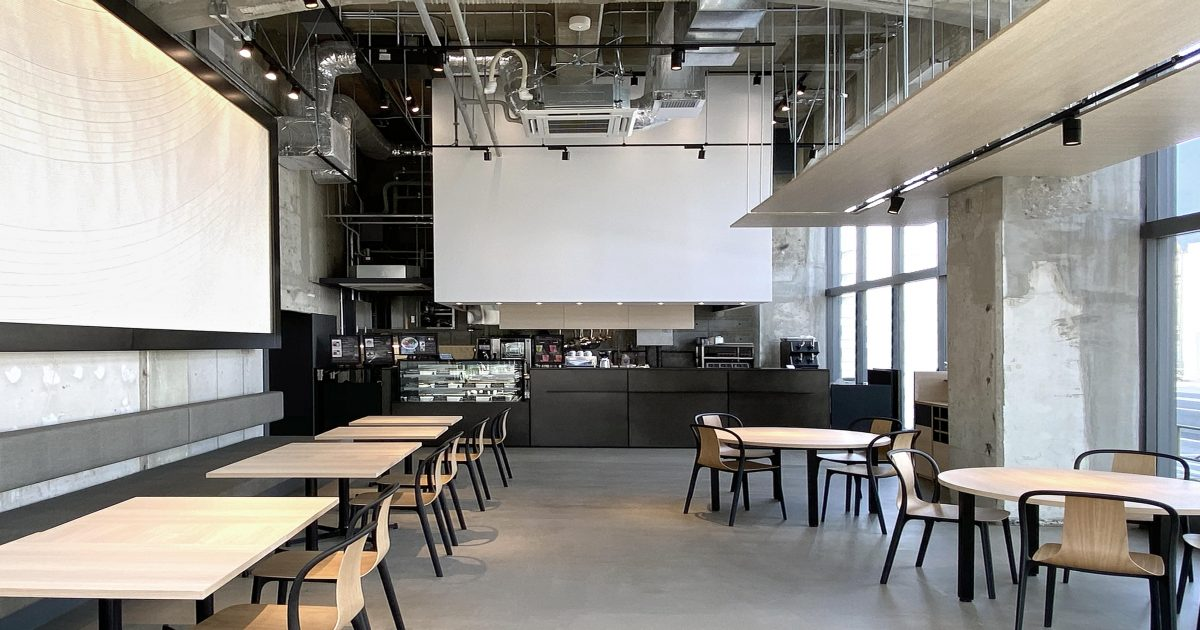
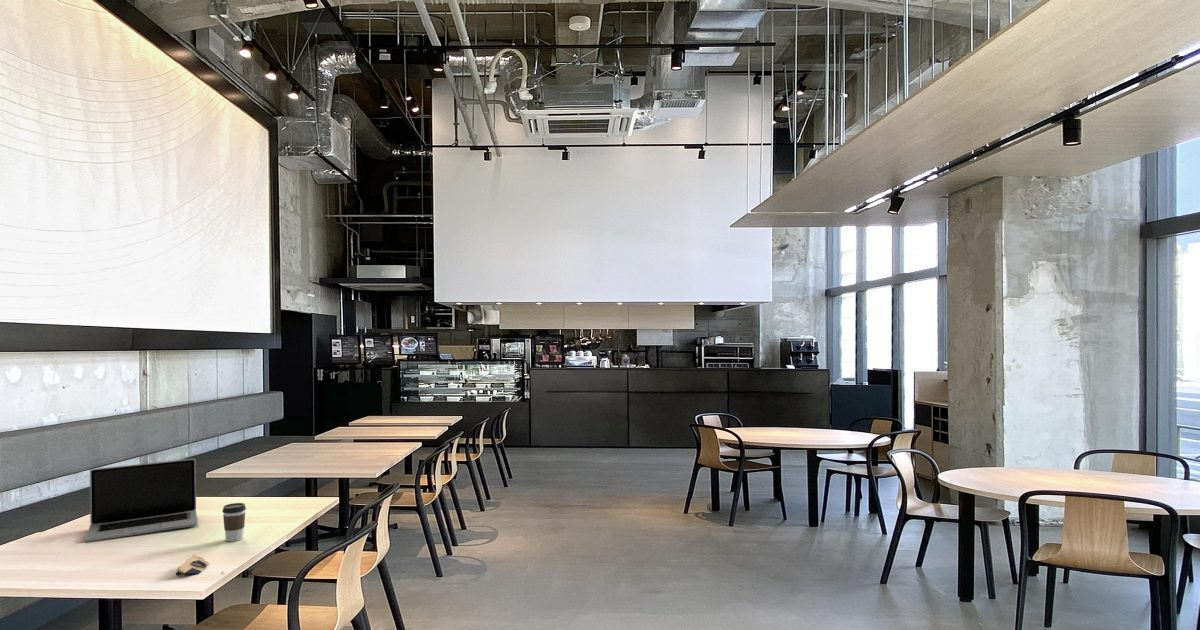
+ laptop (144, 498)
+ computer mouse (205, 564)
+ coffee cup (234, 522)
